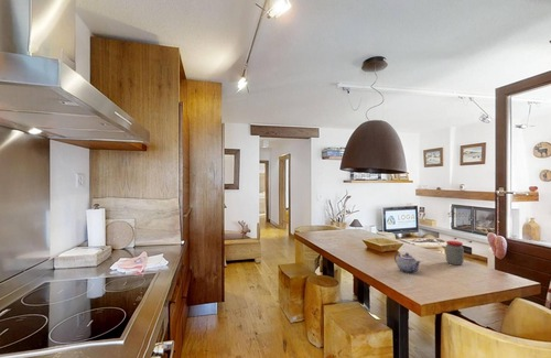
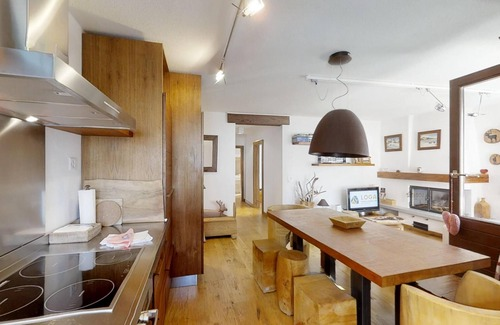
- teapot (407, 261)
- jar (454, 252)
